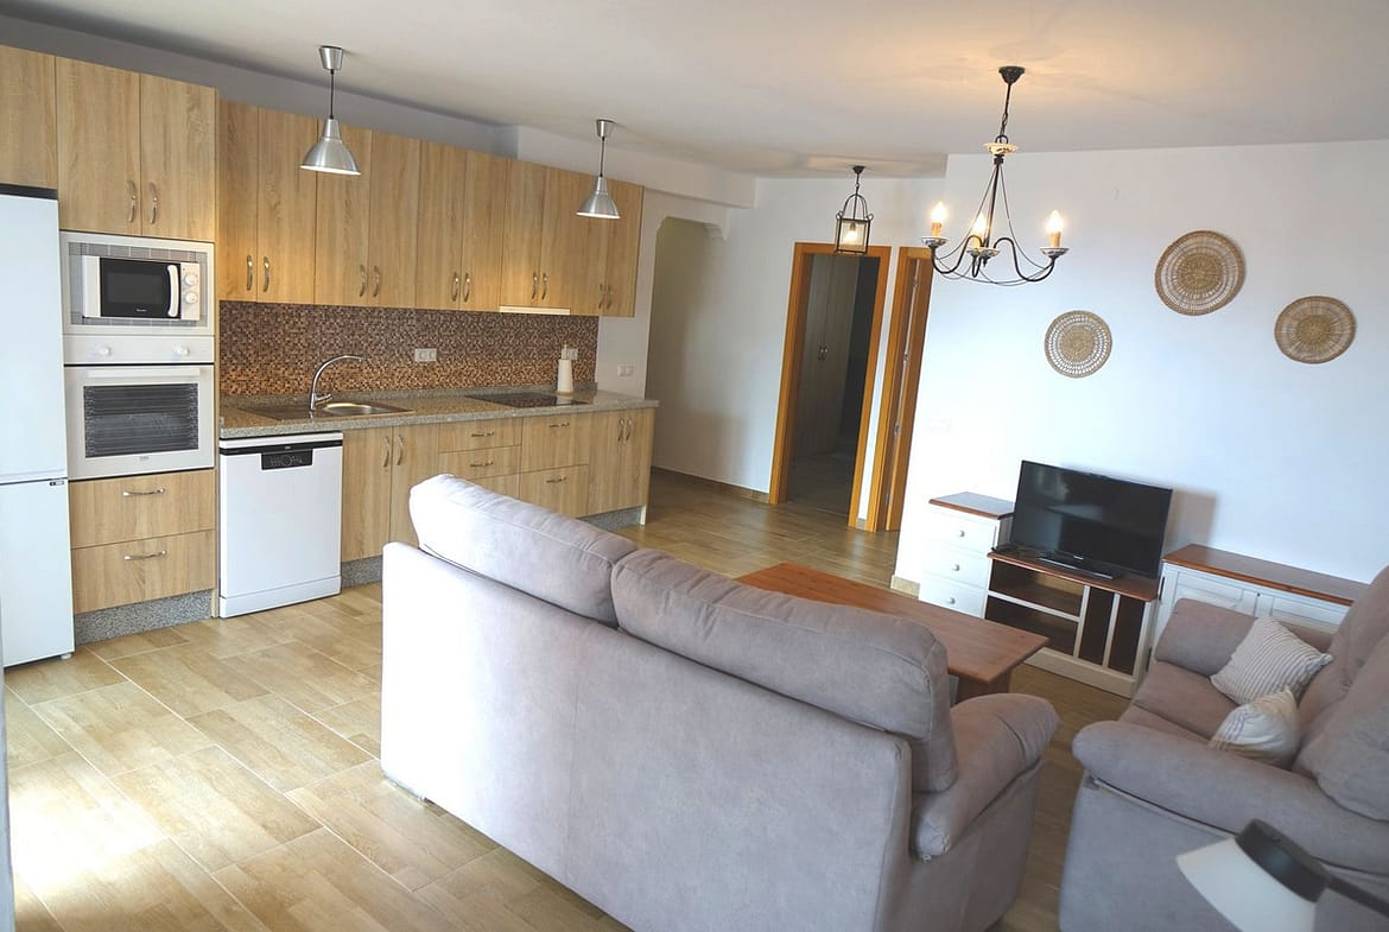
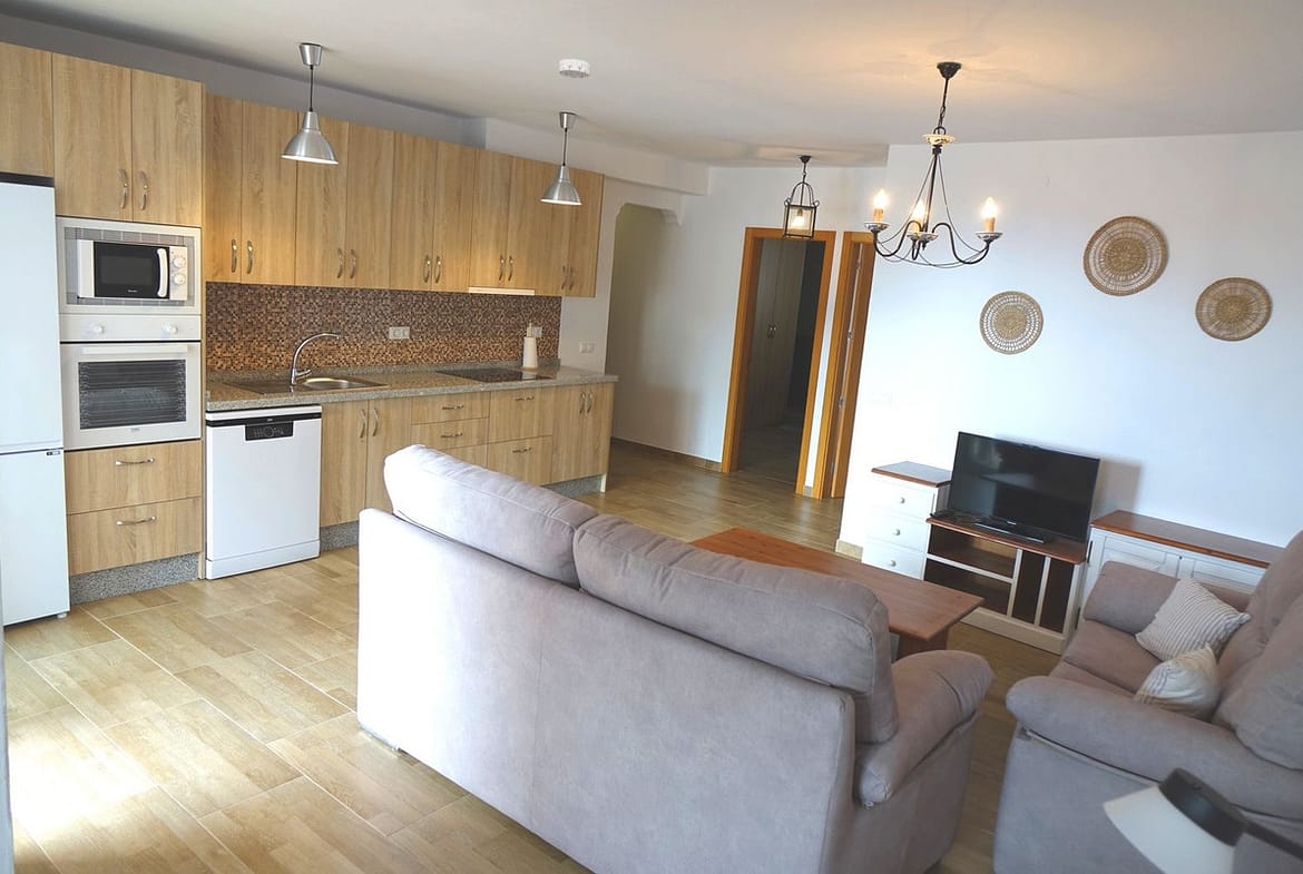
+ smoke detector (574, 68)
